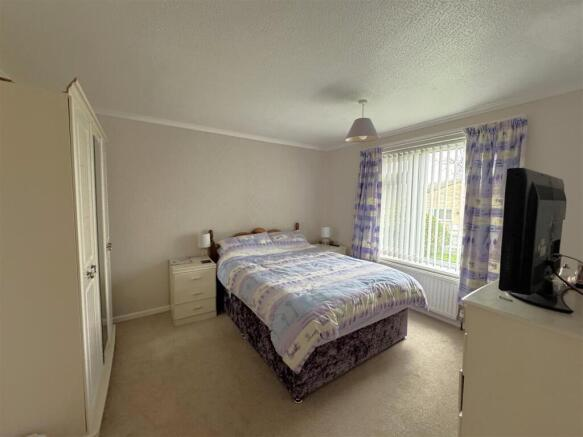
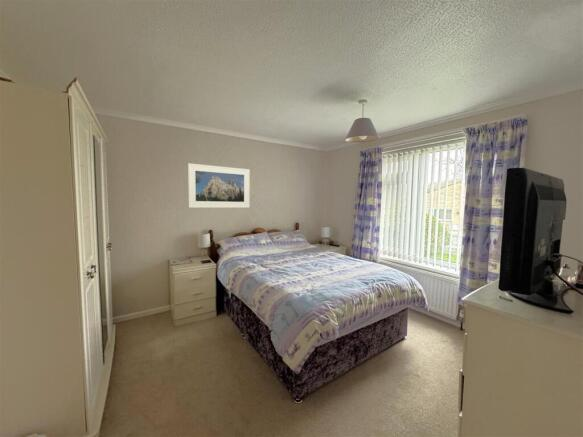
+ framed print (221, 187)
